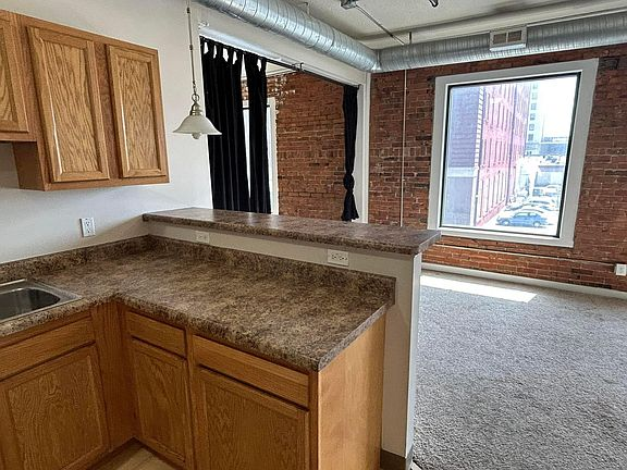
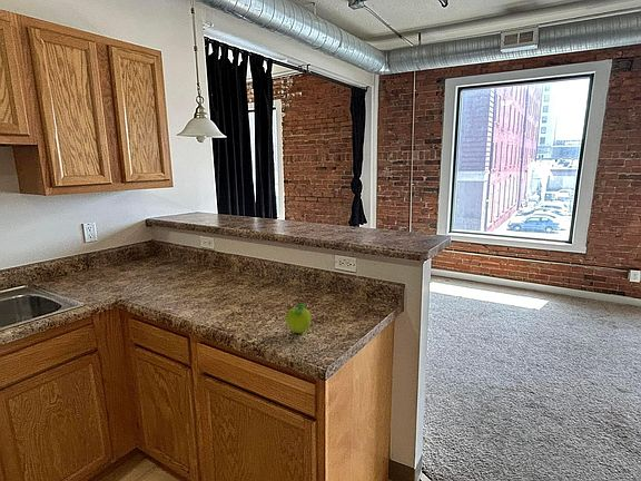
+ fruit (298, 318)
